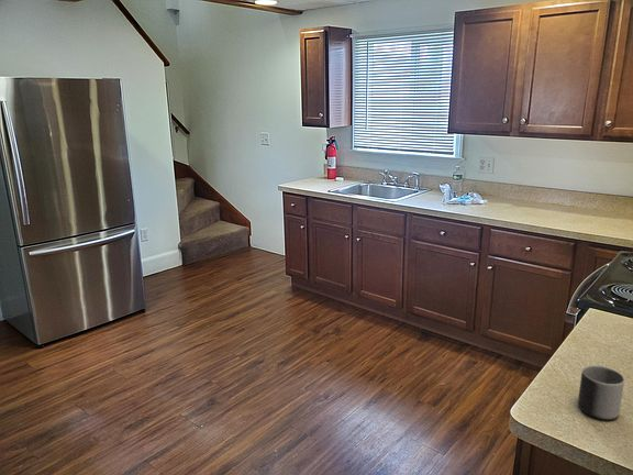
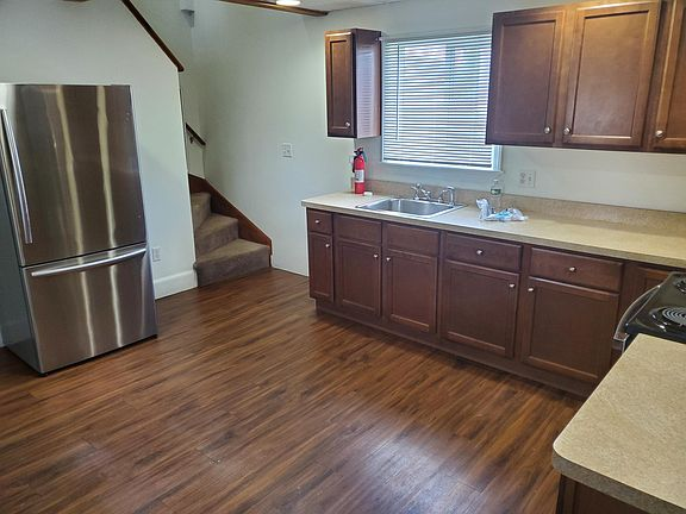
- mug (601, 387)
